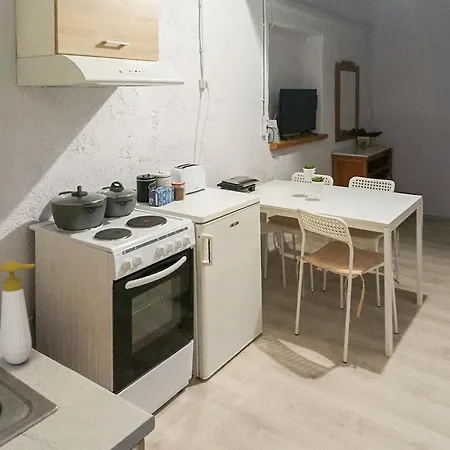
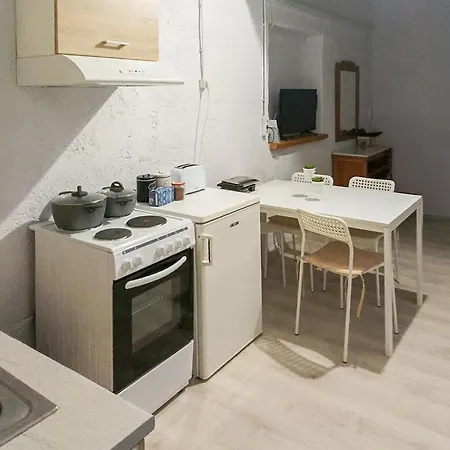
- soap bottle (17, 310)
